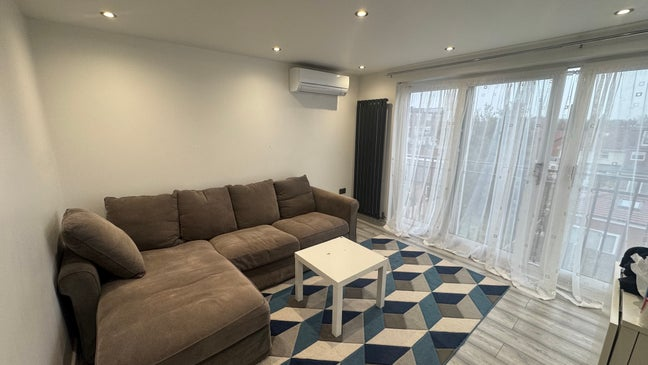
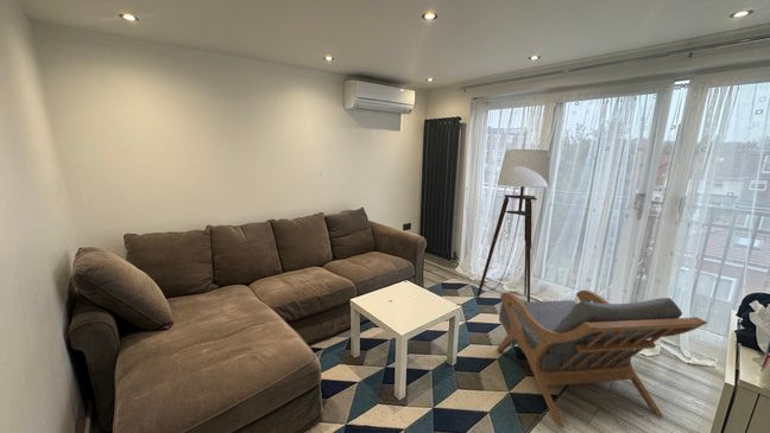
+ floor lamp (516, 227)
+ armchair (576, 331)
